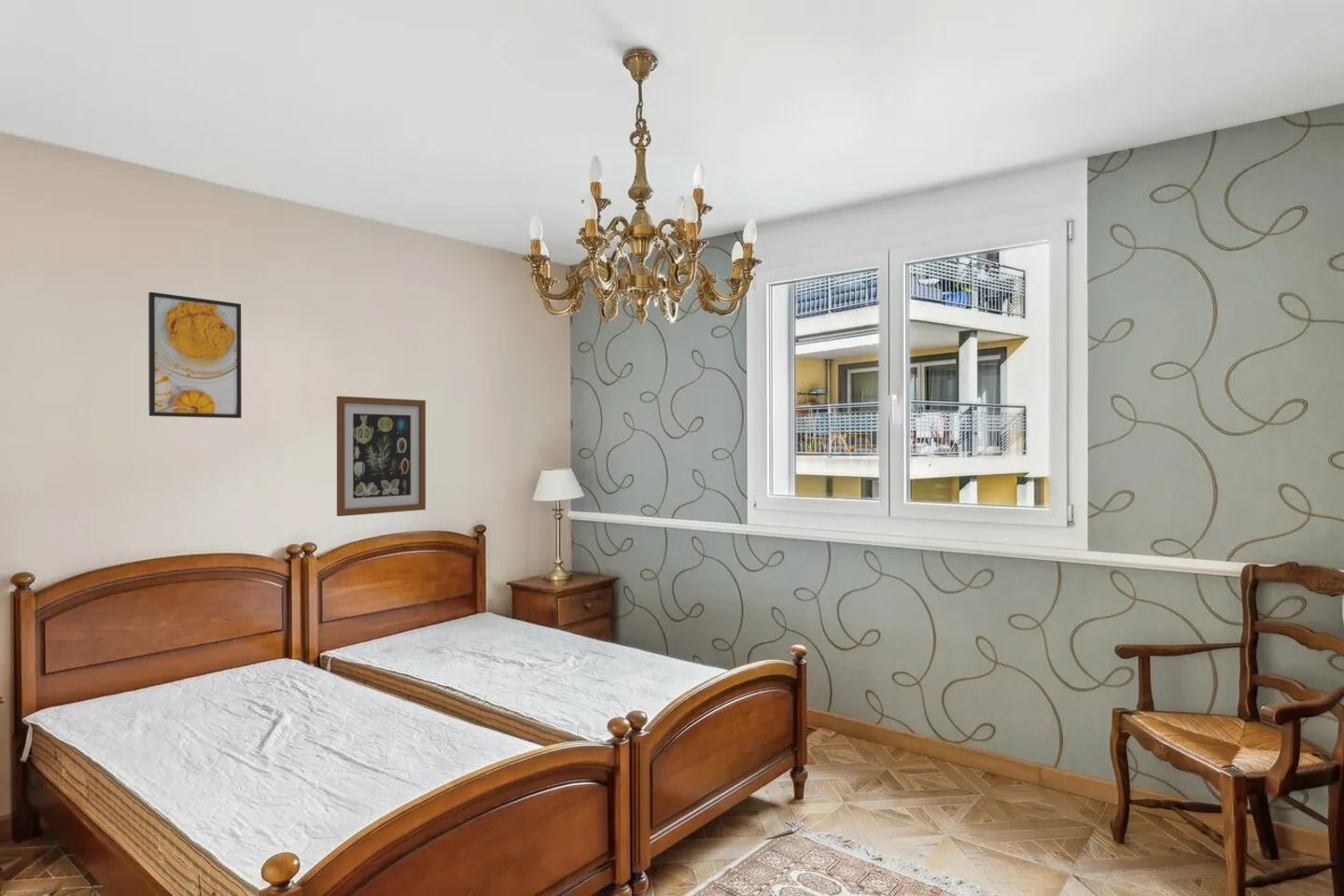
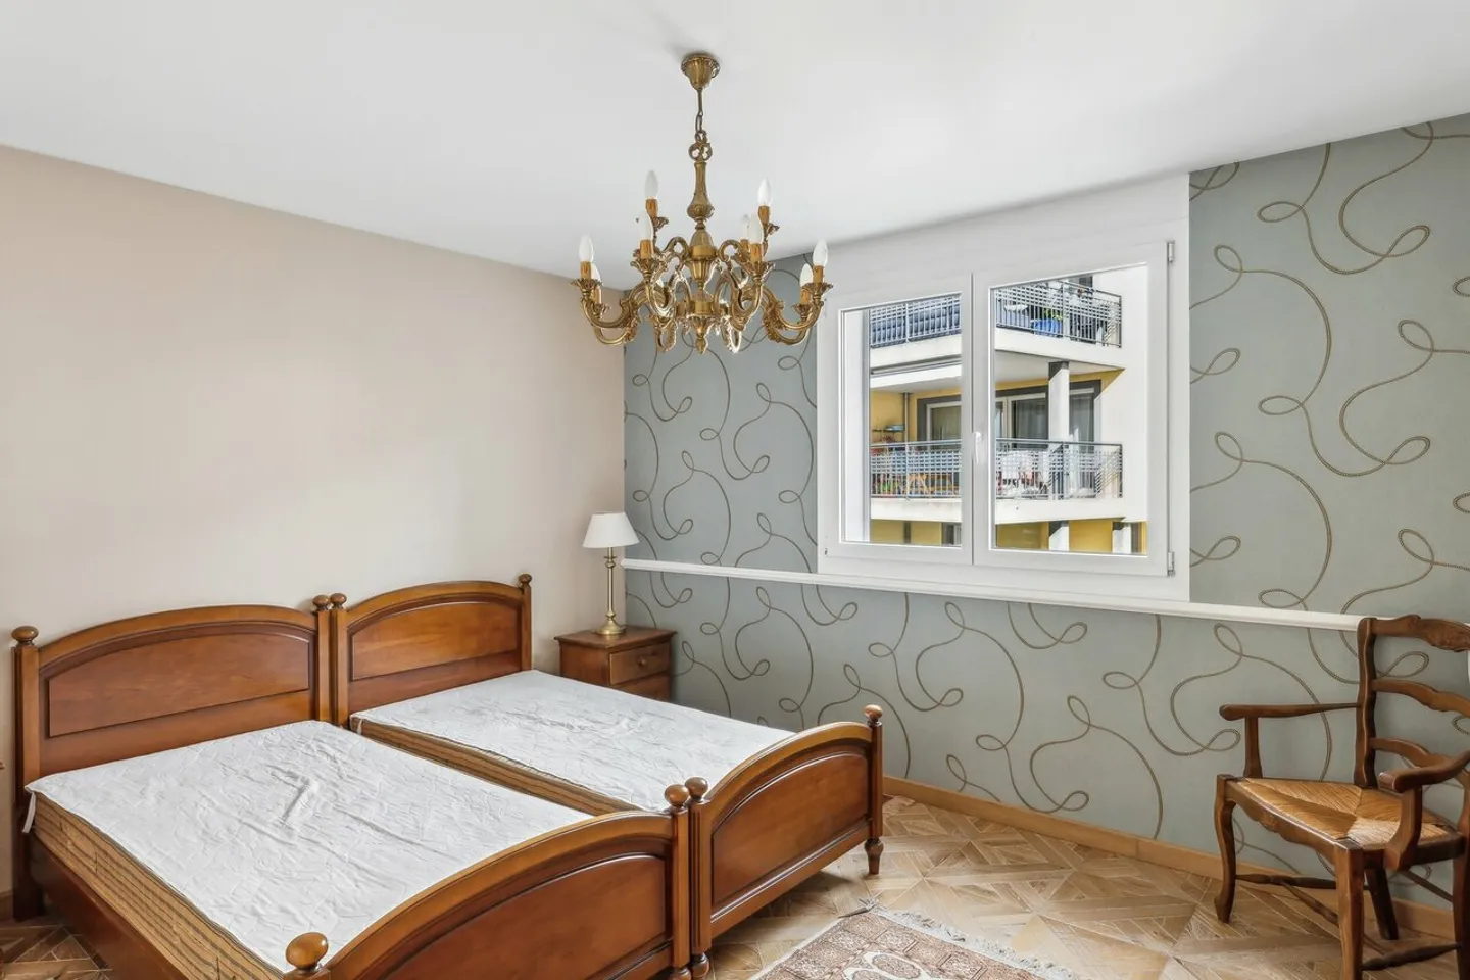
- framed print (196, 357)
- wall art (383, 455)
